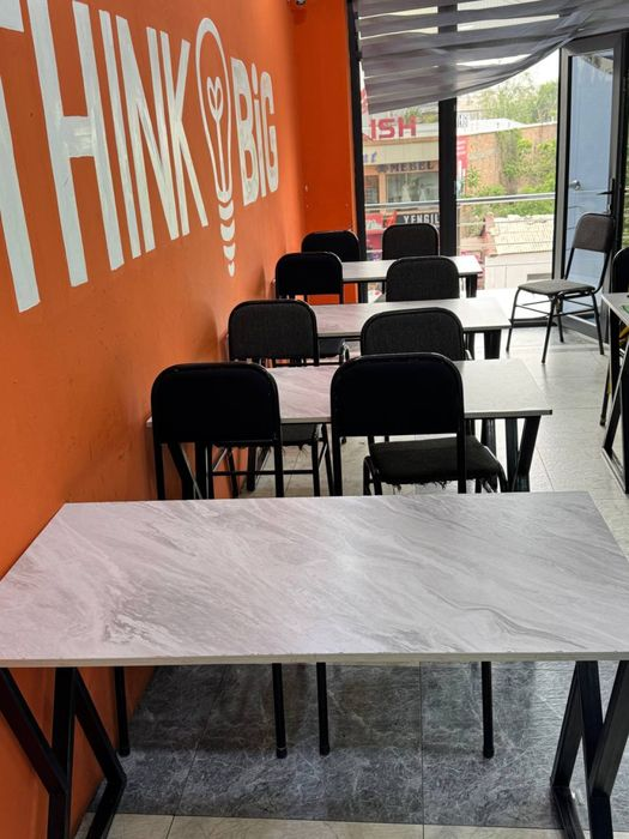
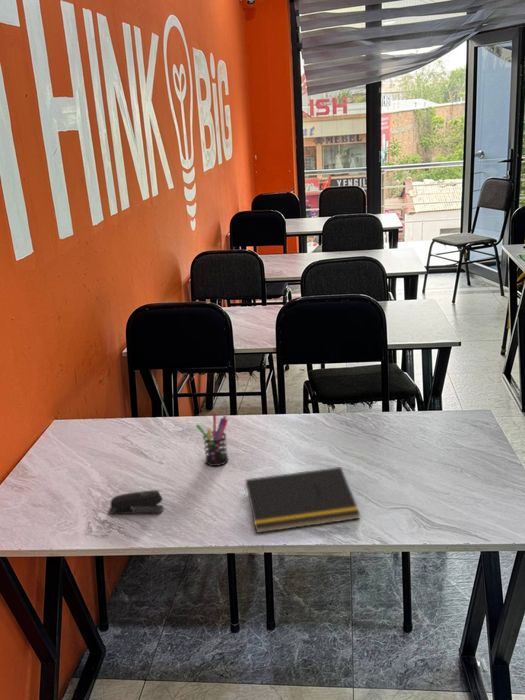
+ pen holder (213, 438)
+ notepad (300, 498)
+ stapler (135, 501)
